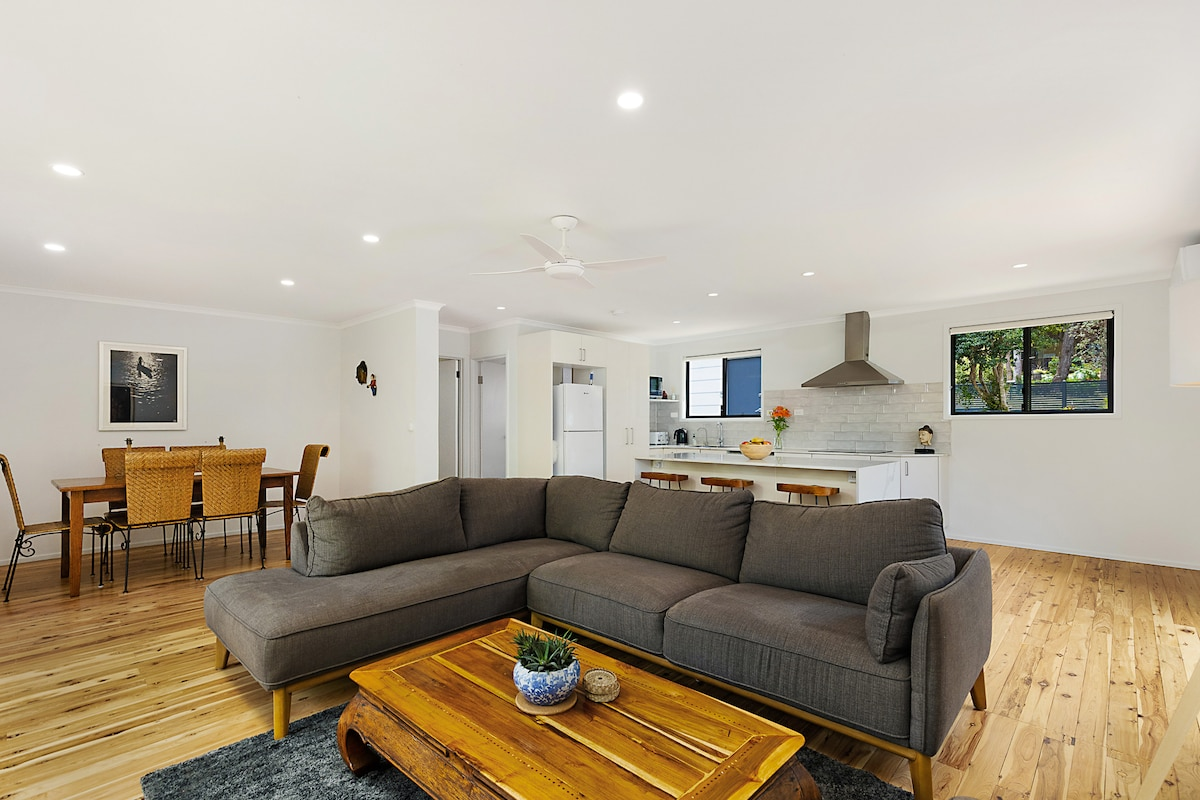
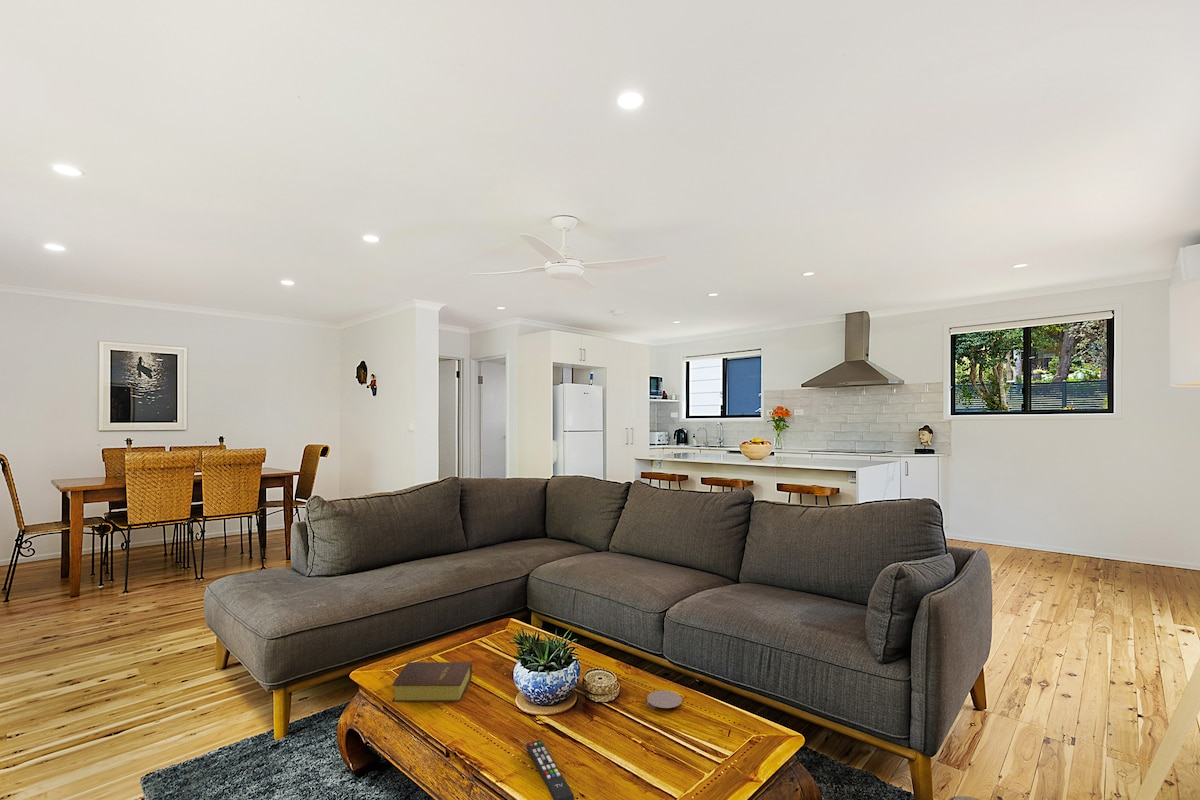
+ coaster (664, 701)
+ remote control (548, 770)
+ bible (433, 680)
